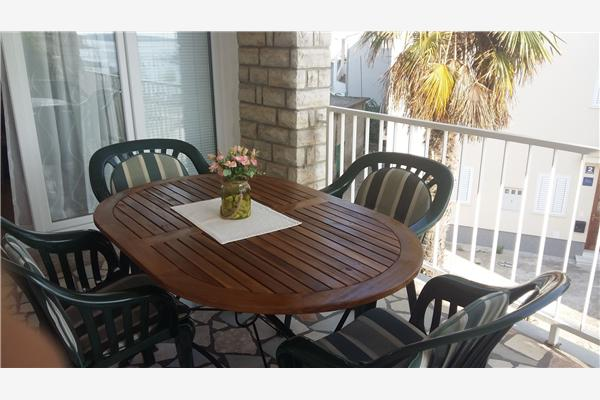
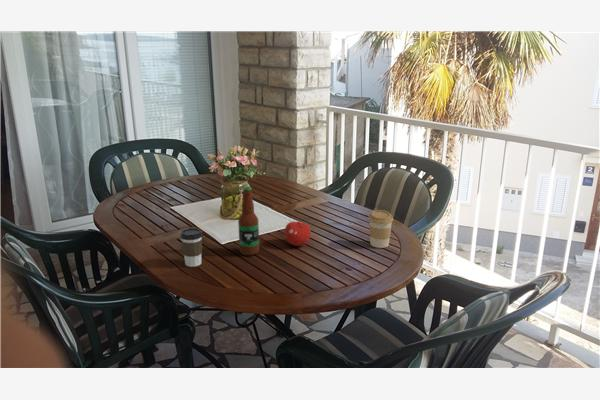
+ bottle (248, 220)
+ fruit (297, 232)
+ coffee cup (380, 228)
+ coffee cup (192, 247)
